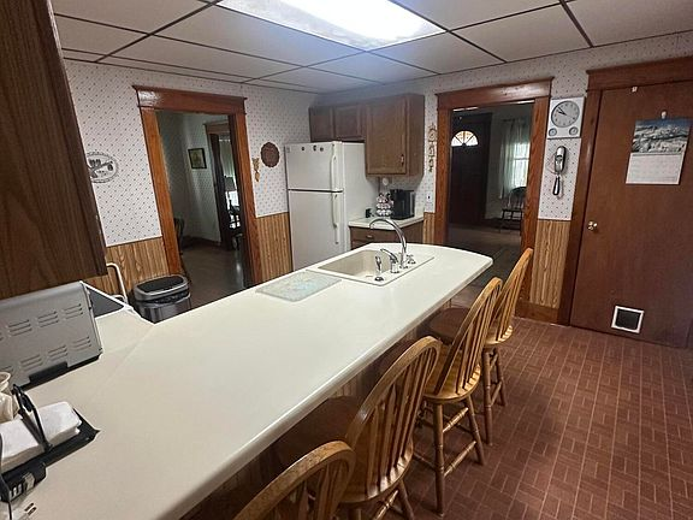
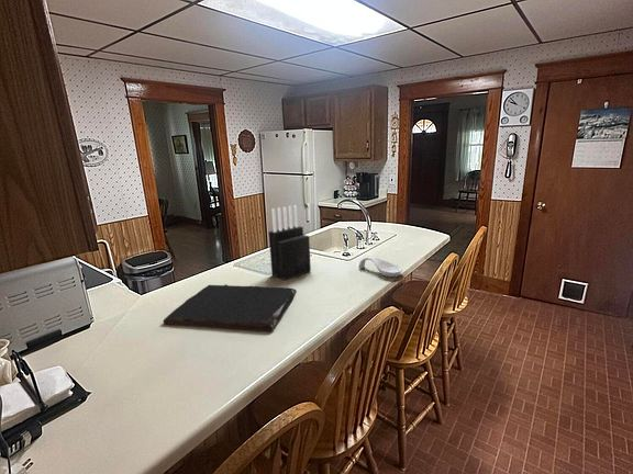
+ spoon rest (379, 266)
+ cutting board (235, 303)
+ knife block (290, 241)
